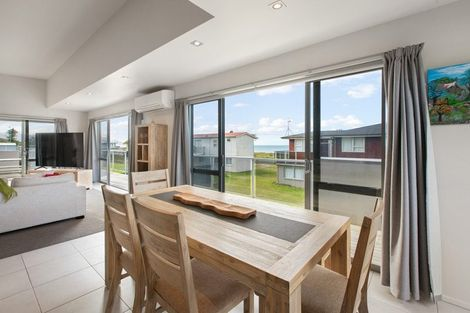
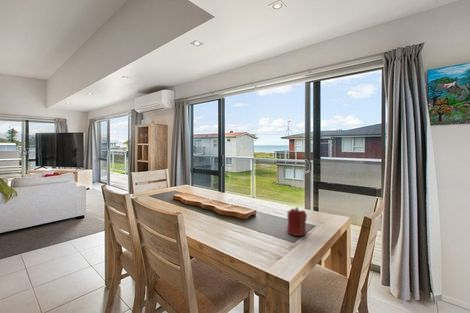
+ candle (296, 219)
